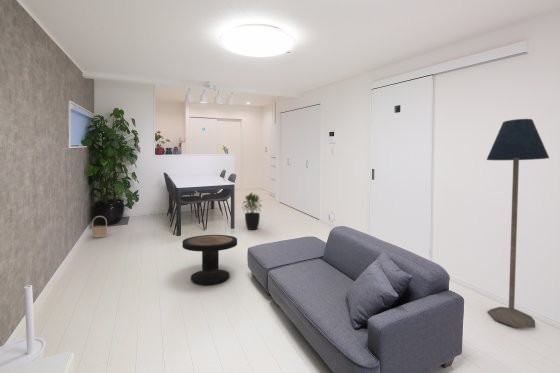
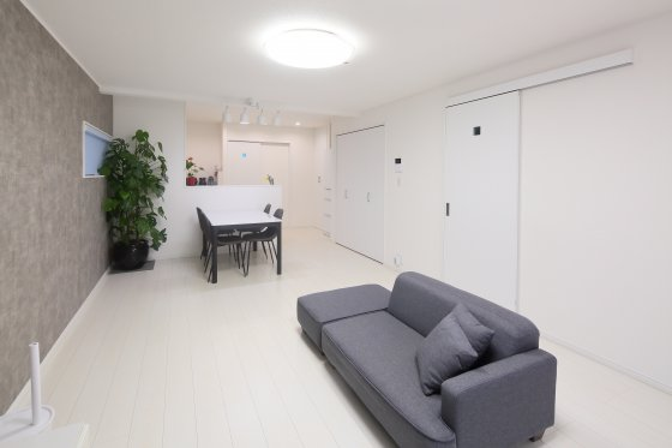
- basket (99, 226)
- floor lamp (514, 220)
- potted plant (251, 210)
- side table (210, 258)
